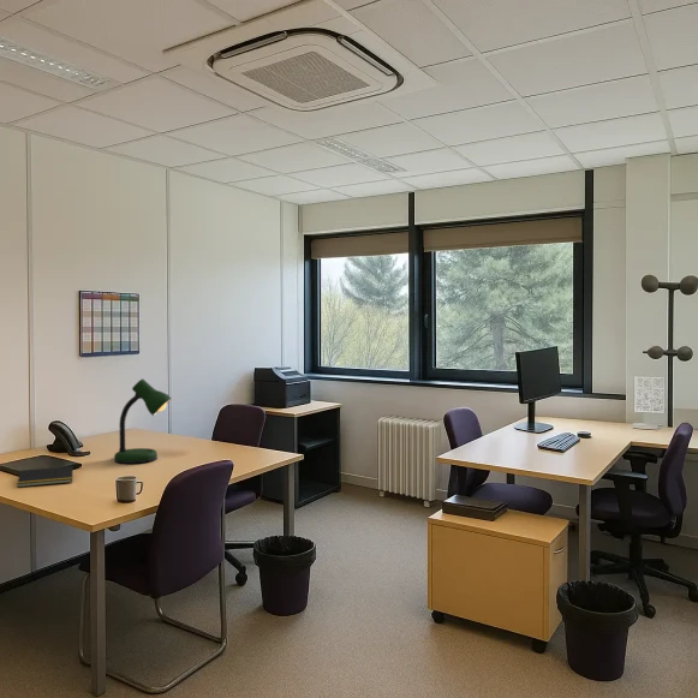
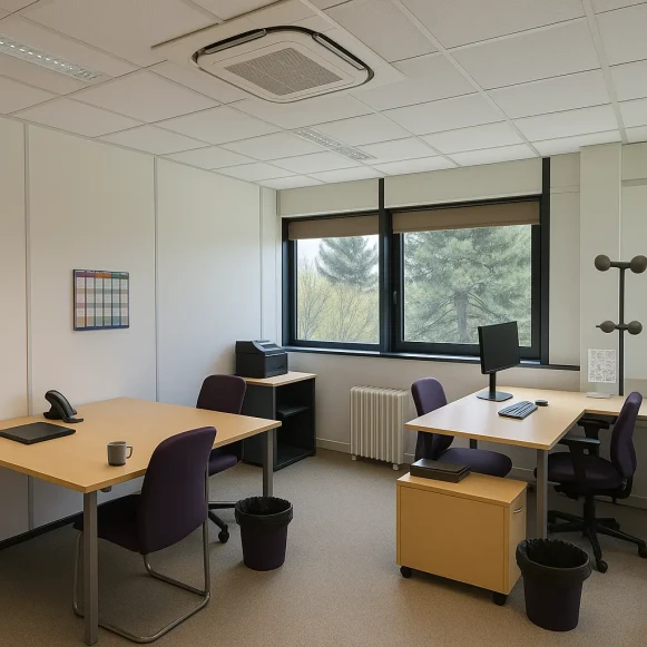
- desk lamp (149, 411)
- notepad (46, 476)
